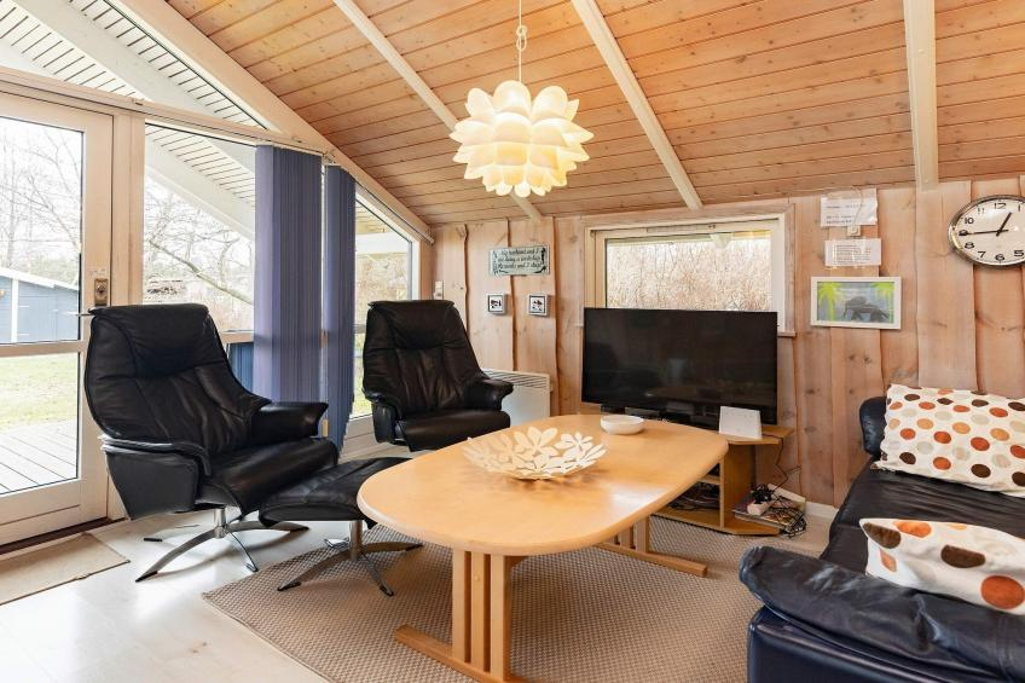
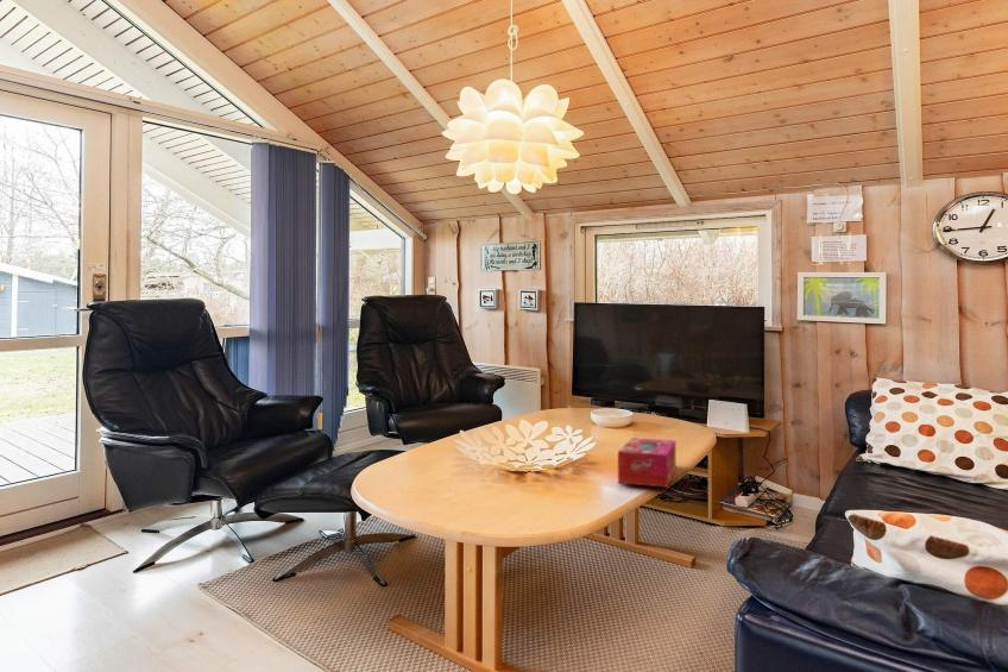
+ tissue box (648, 460)
